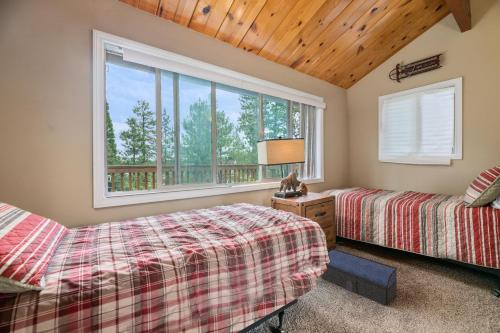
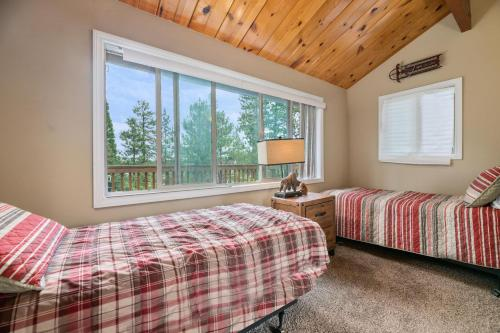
- architectural model (356, 273)
